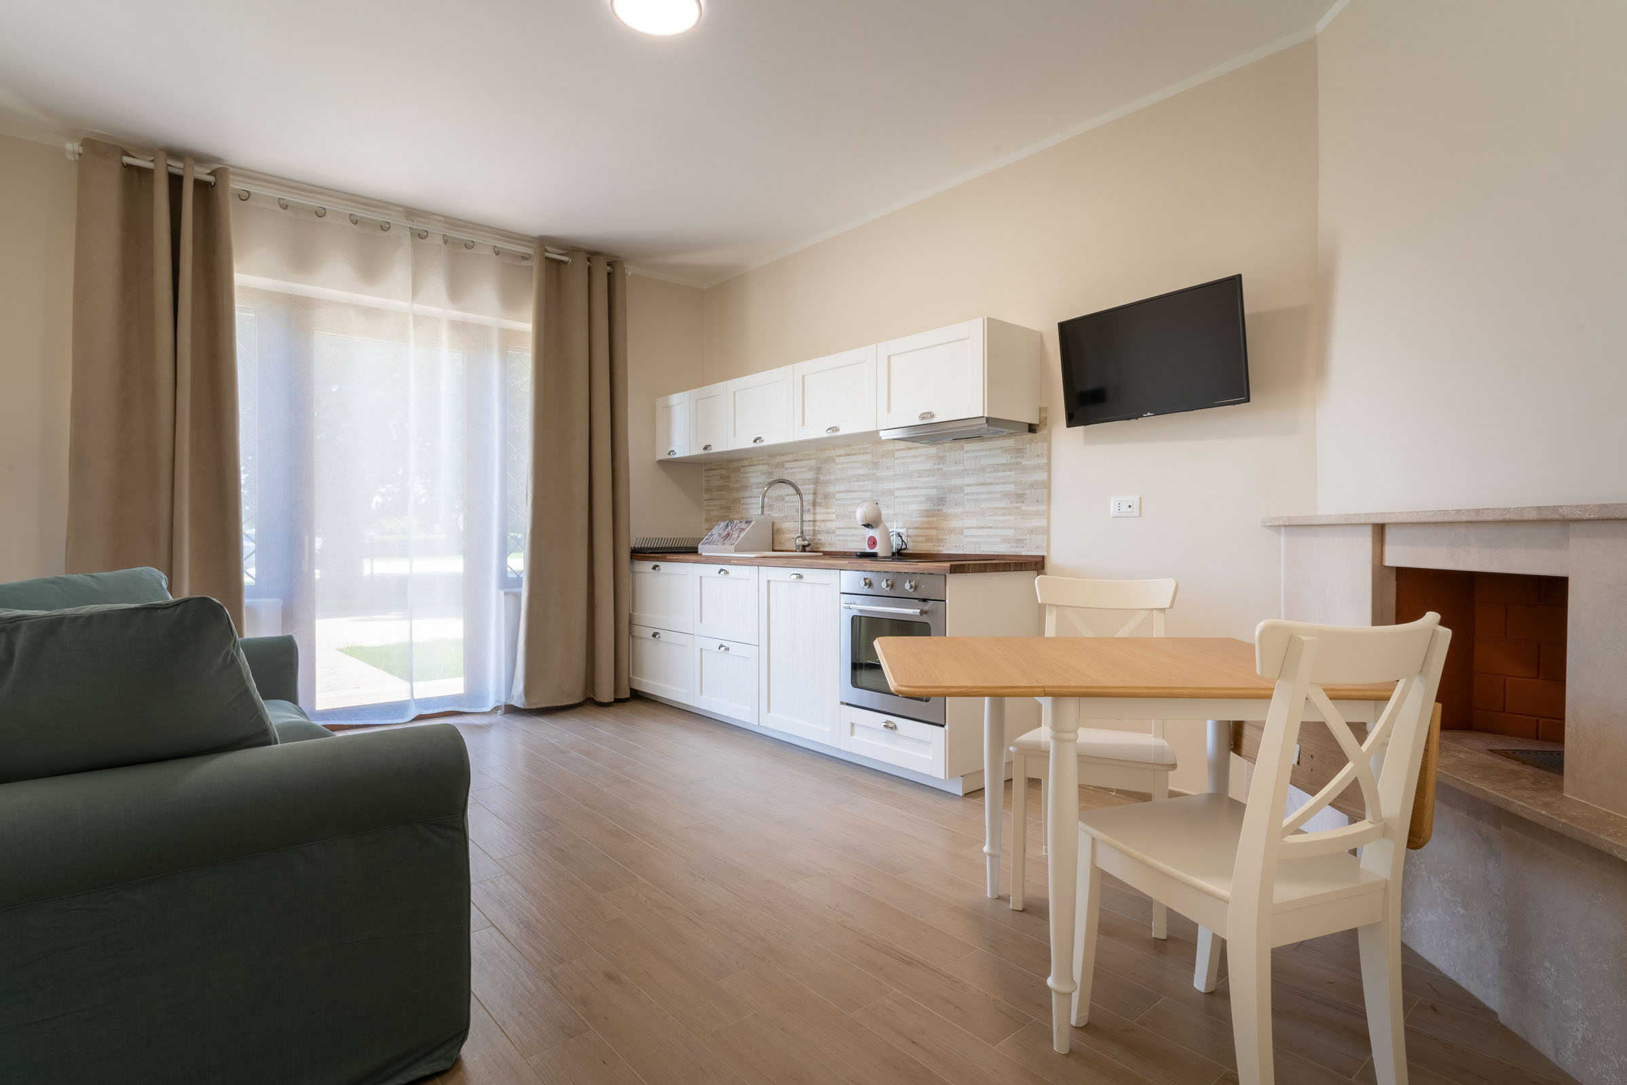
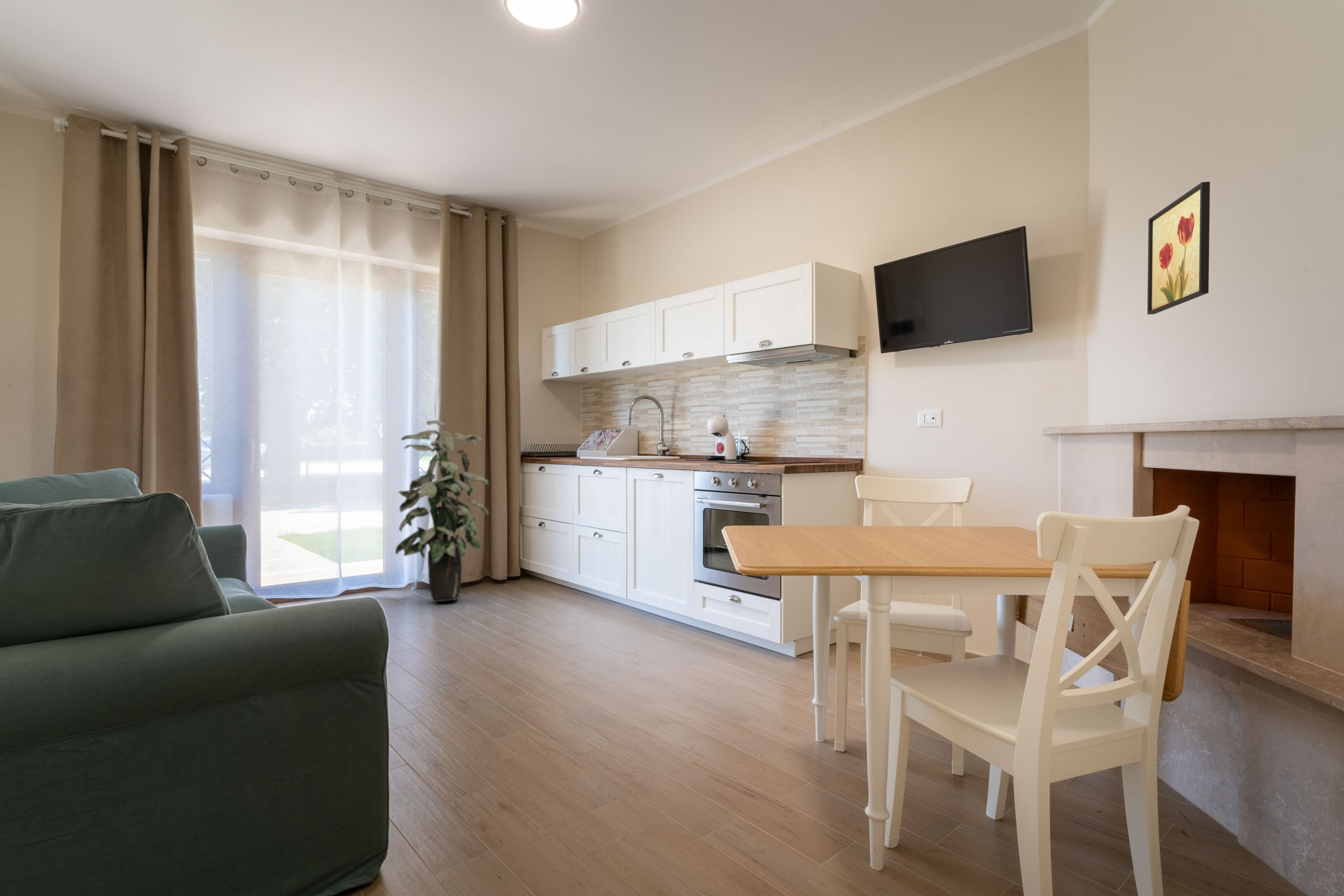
+ indoor plant (440, 510)
+ wall art (1179, 253)
